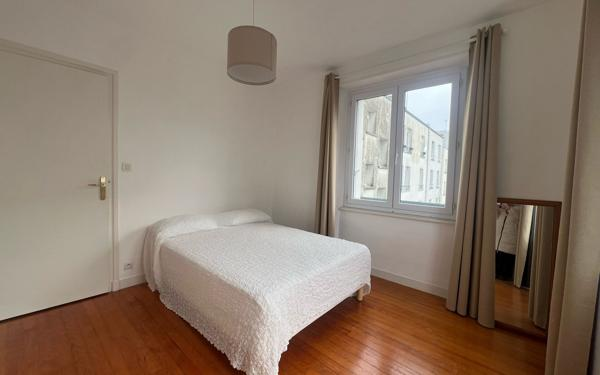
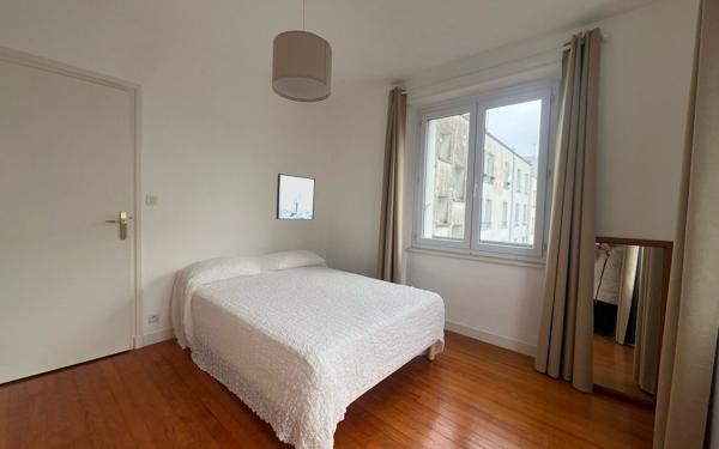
+ wall art (296, 198)
